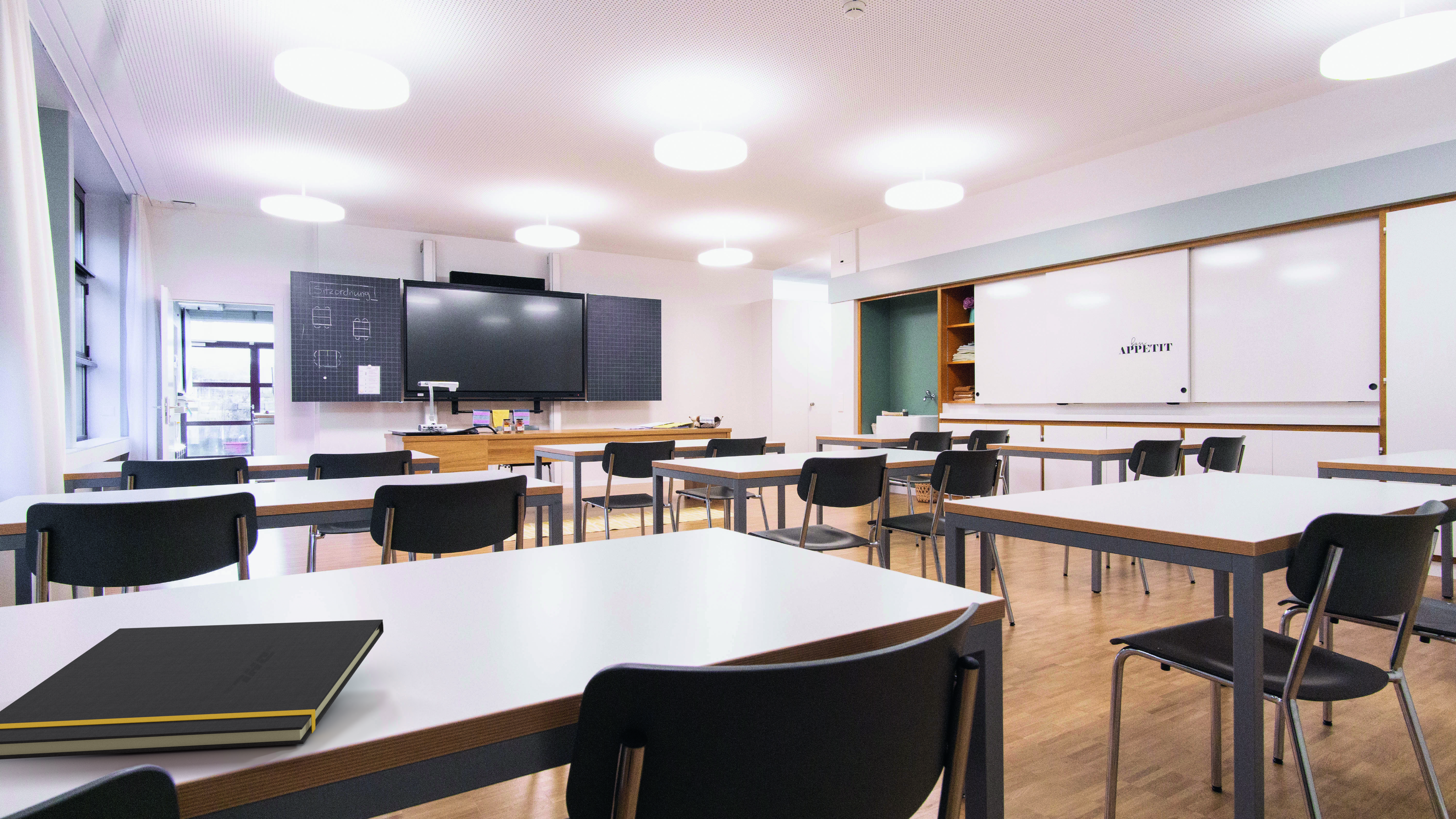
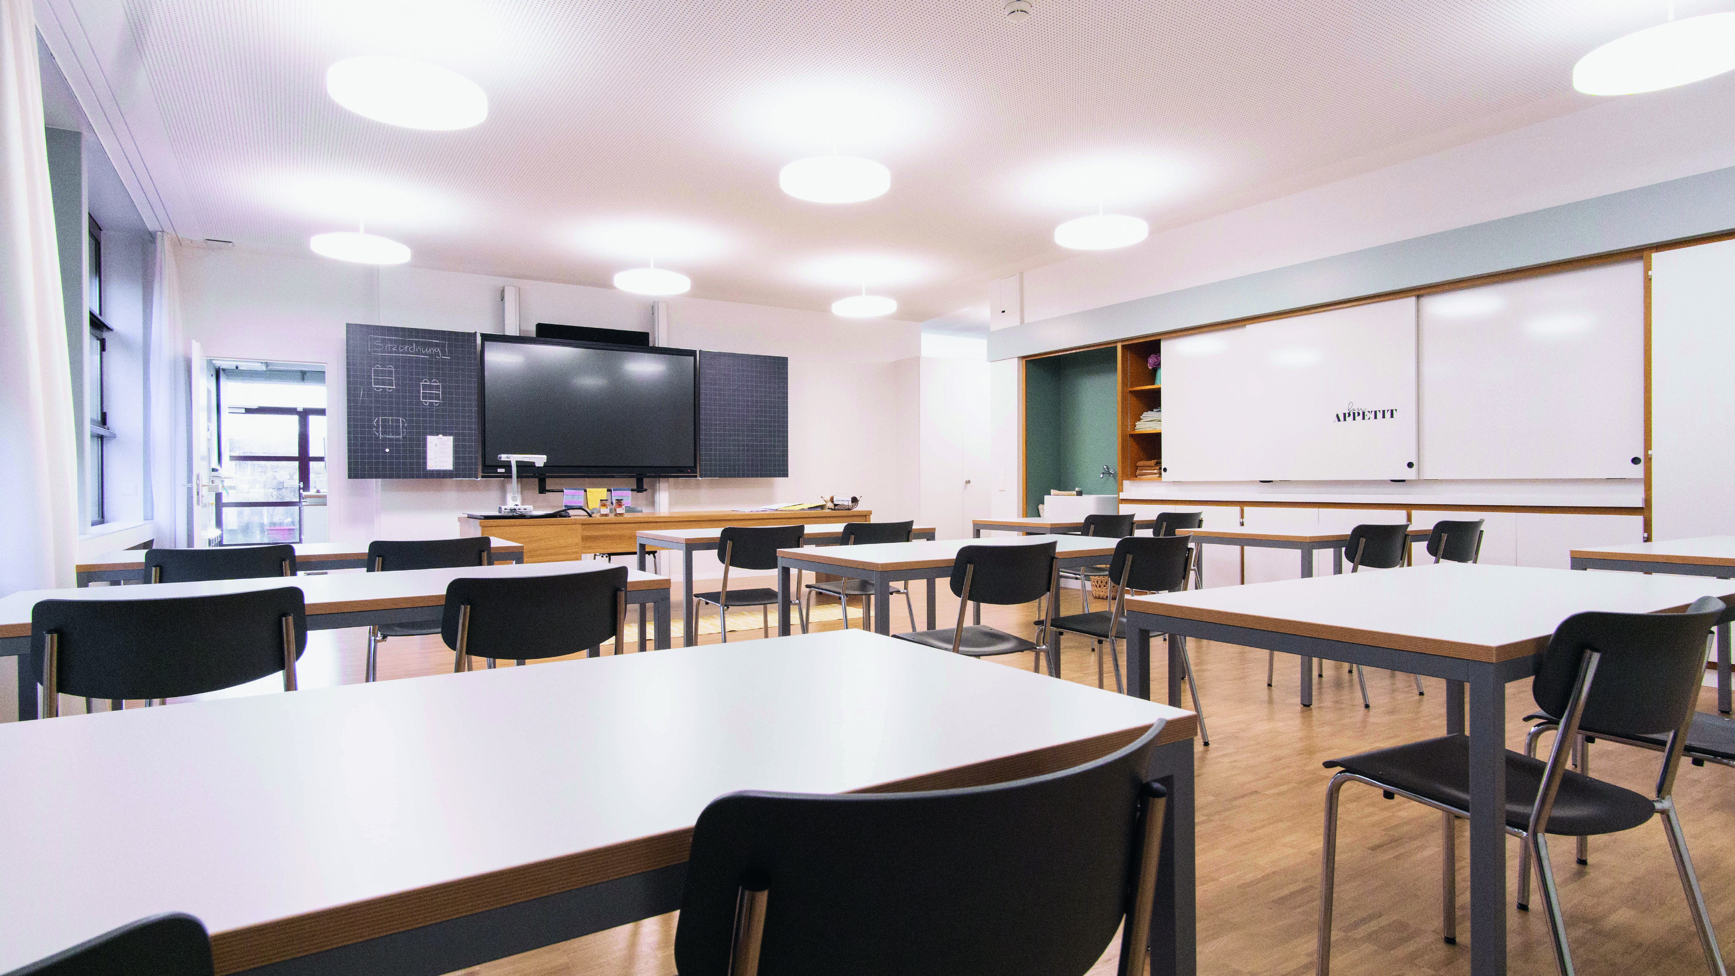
- notepad (202, 679)
